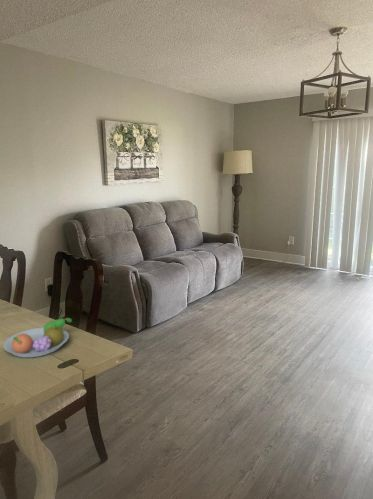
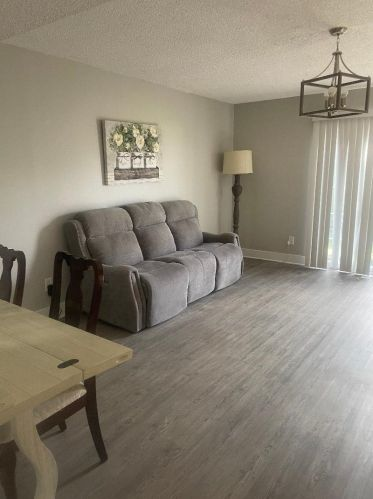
- fruit bowl (39, 333)
